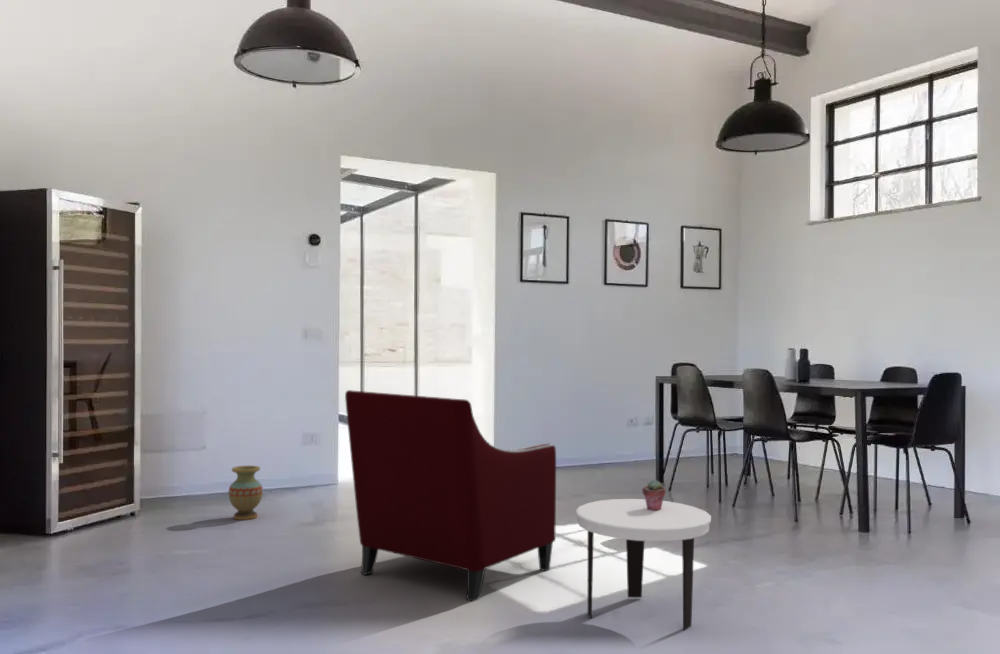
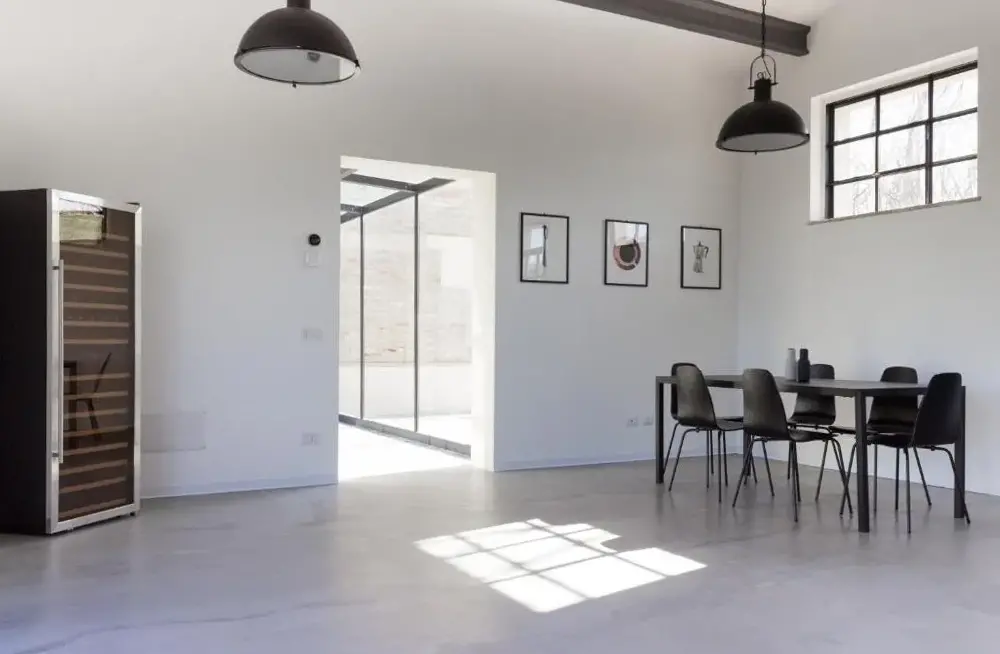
- side table (642, 563)
- vase (245, 492)
- armchair (452, 481)
- potted succulent (653, 493)
